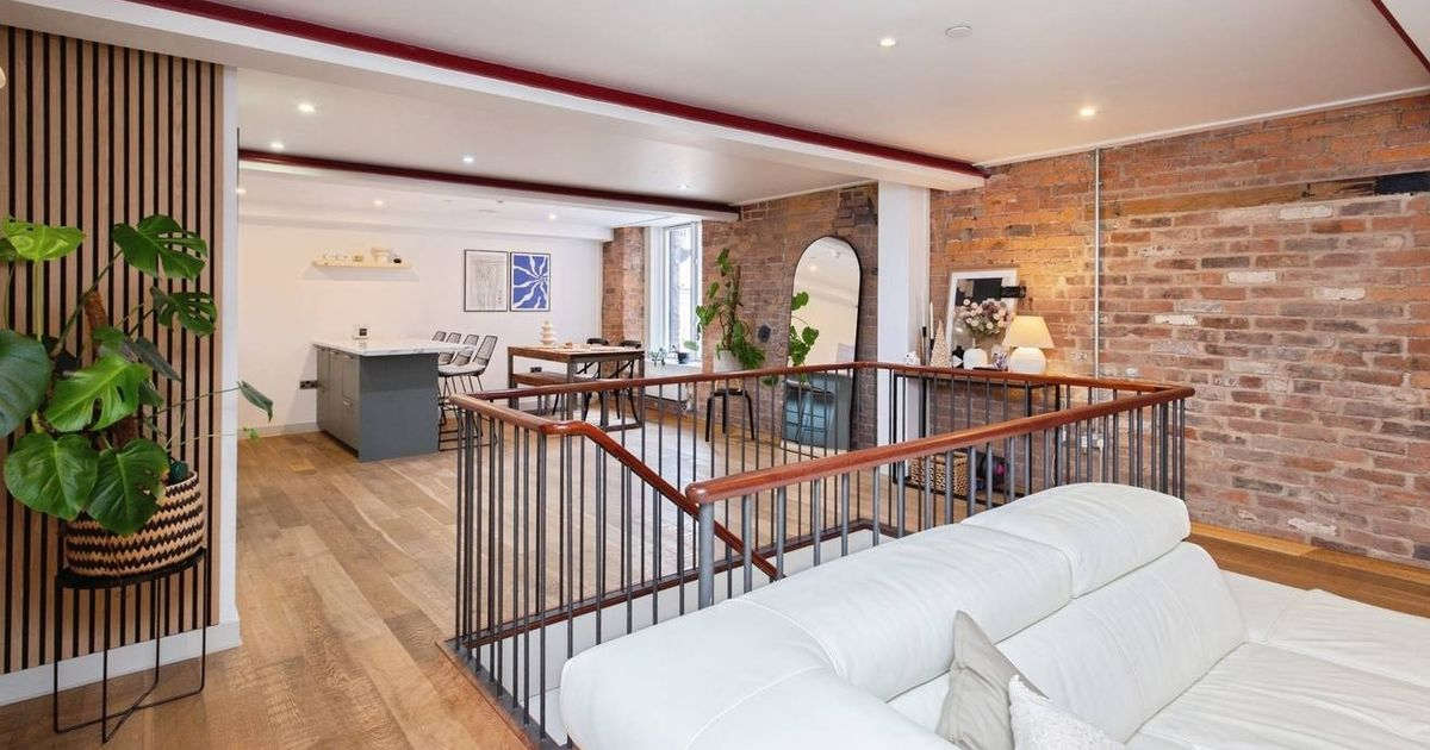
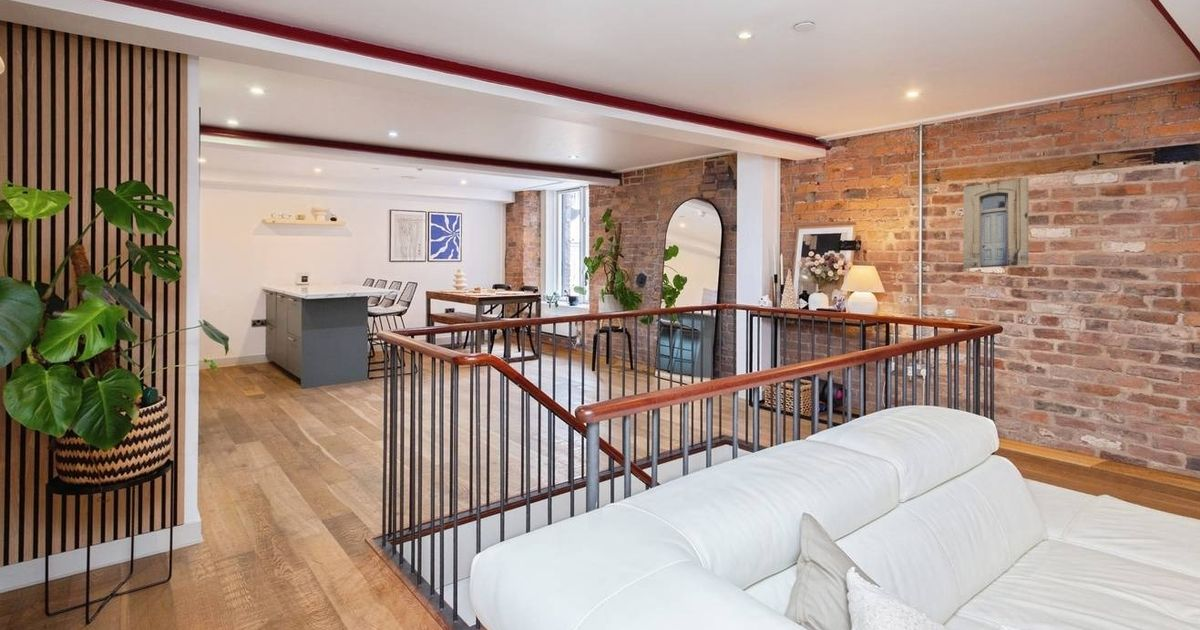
+ wall art (994, 224)
